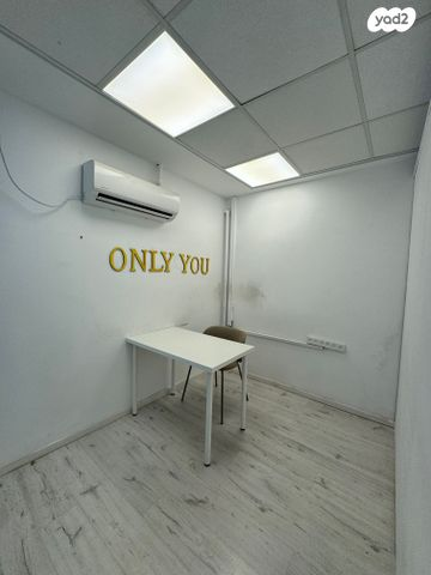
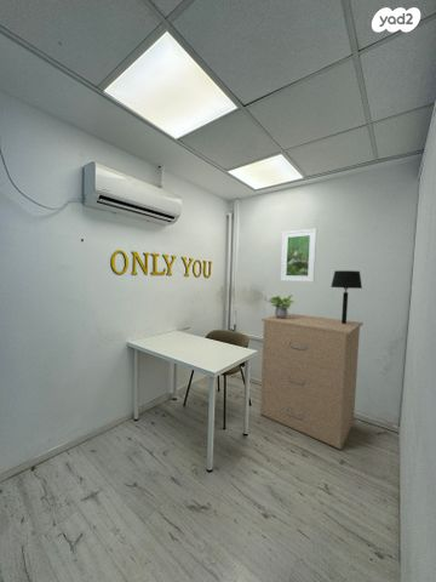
+ table lamp (345, 297)
+ potted plant (281, 306)
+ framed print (297, 256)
+ filing cabinet (309, 369)
